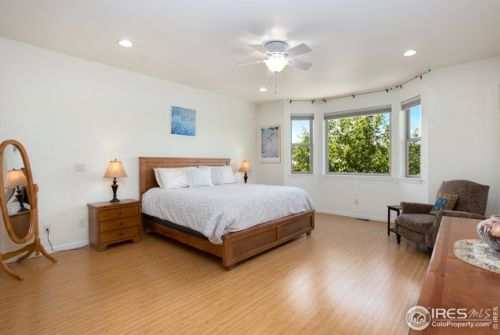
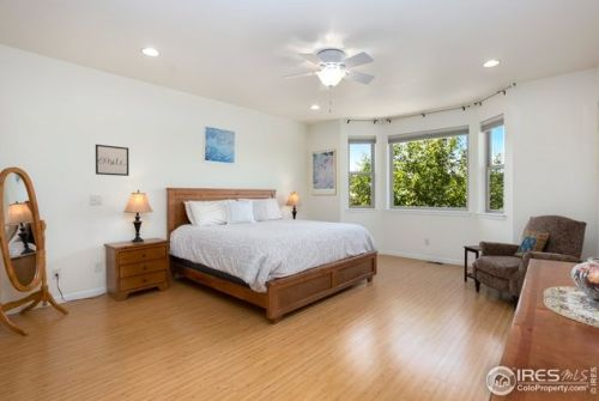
+ wall art (113, 160)
